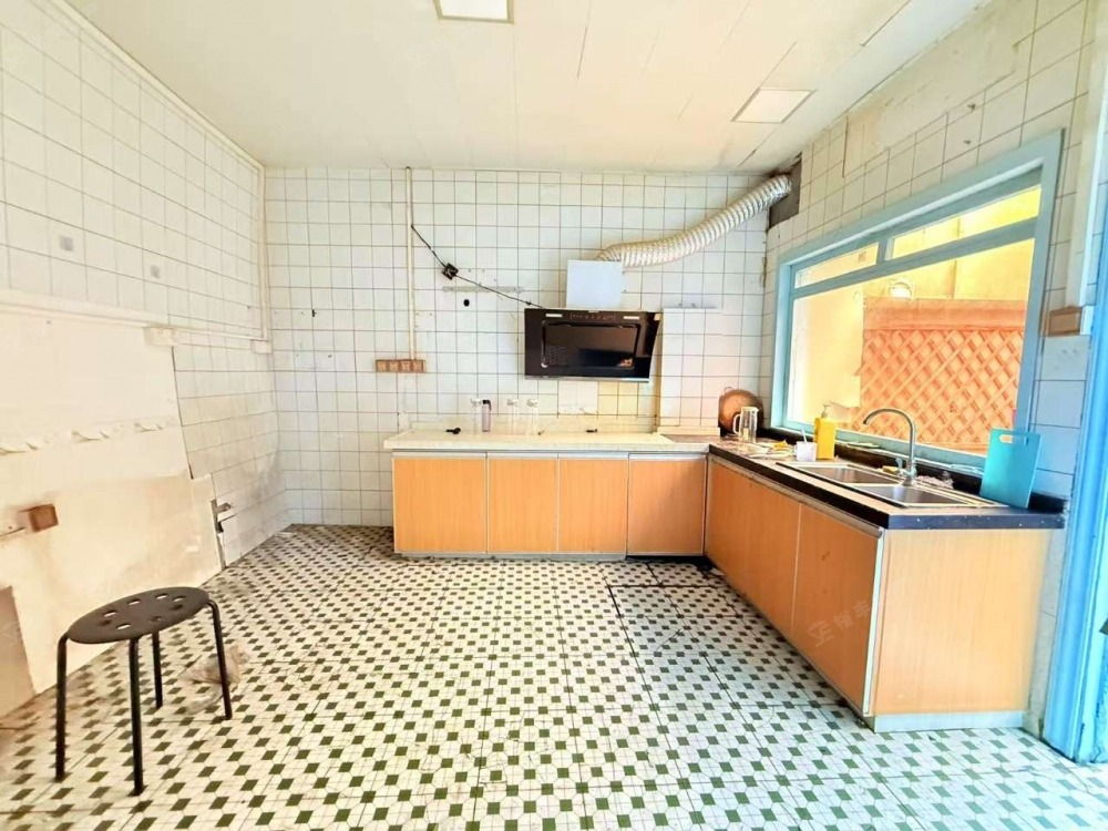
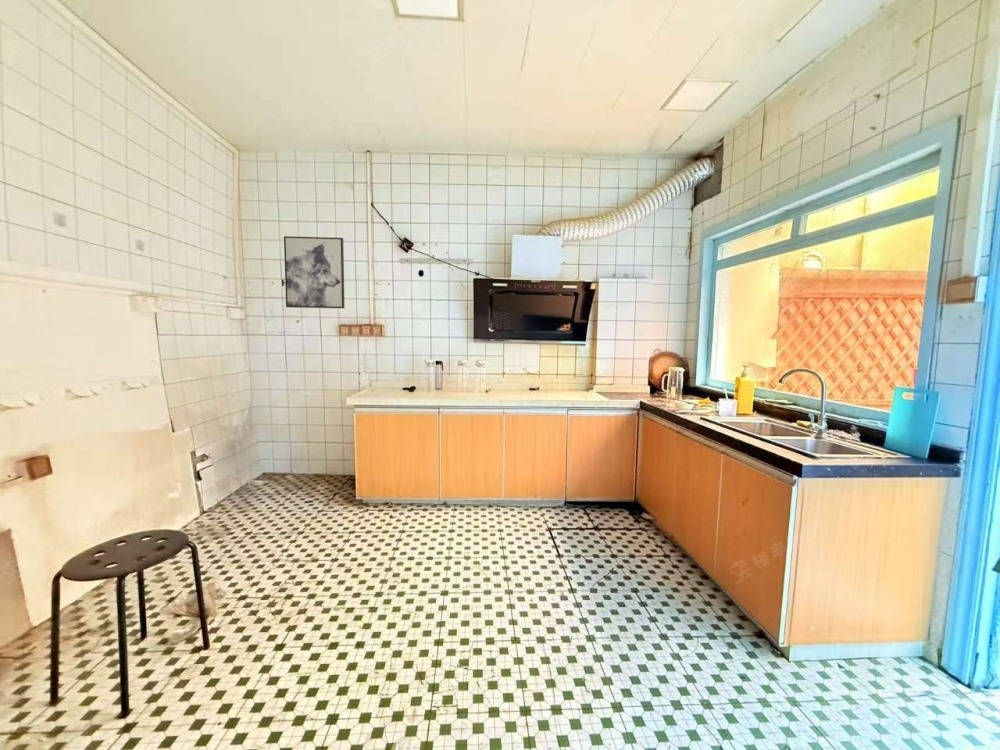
+ wall art (314, 272)
